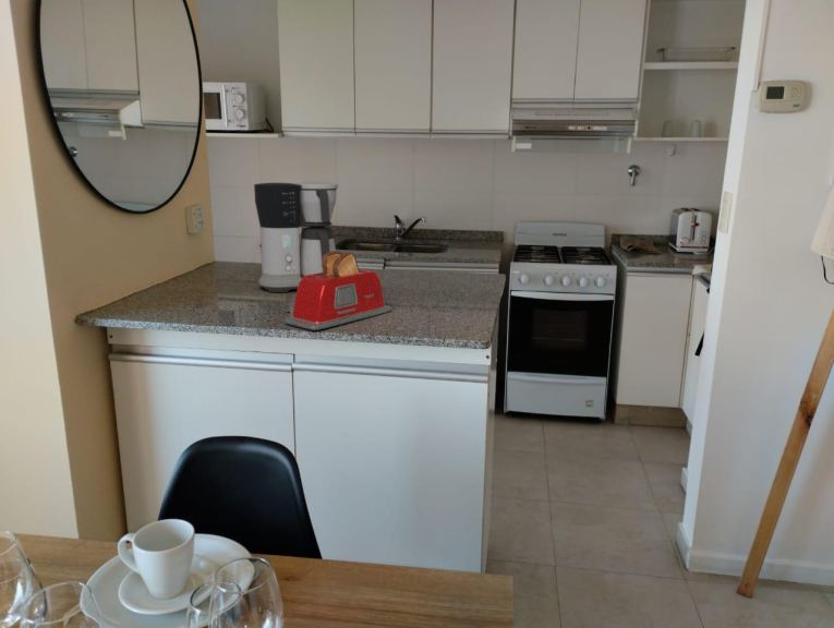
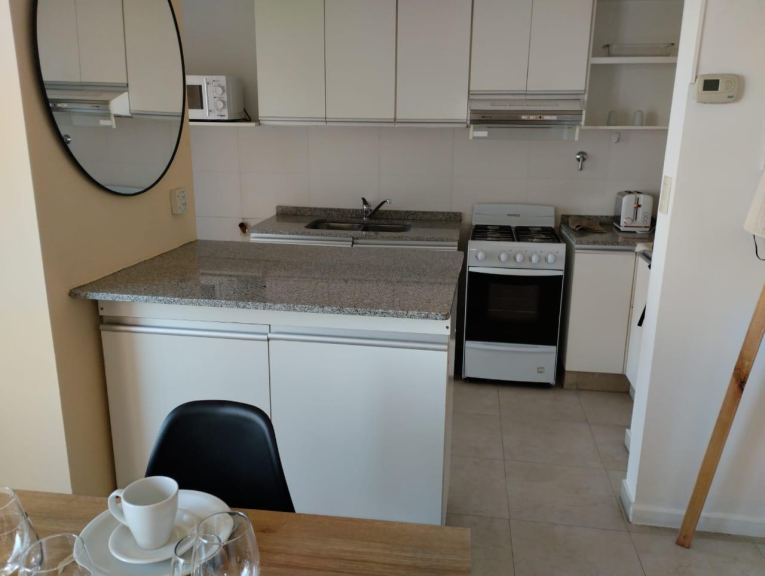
- coffee maker (299, 235)
- toaster (340, 285)
